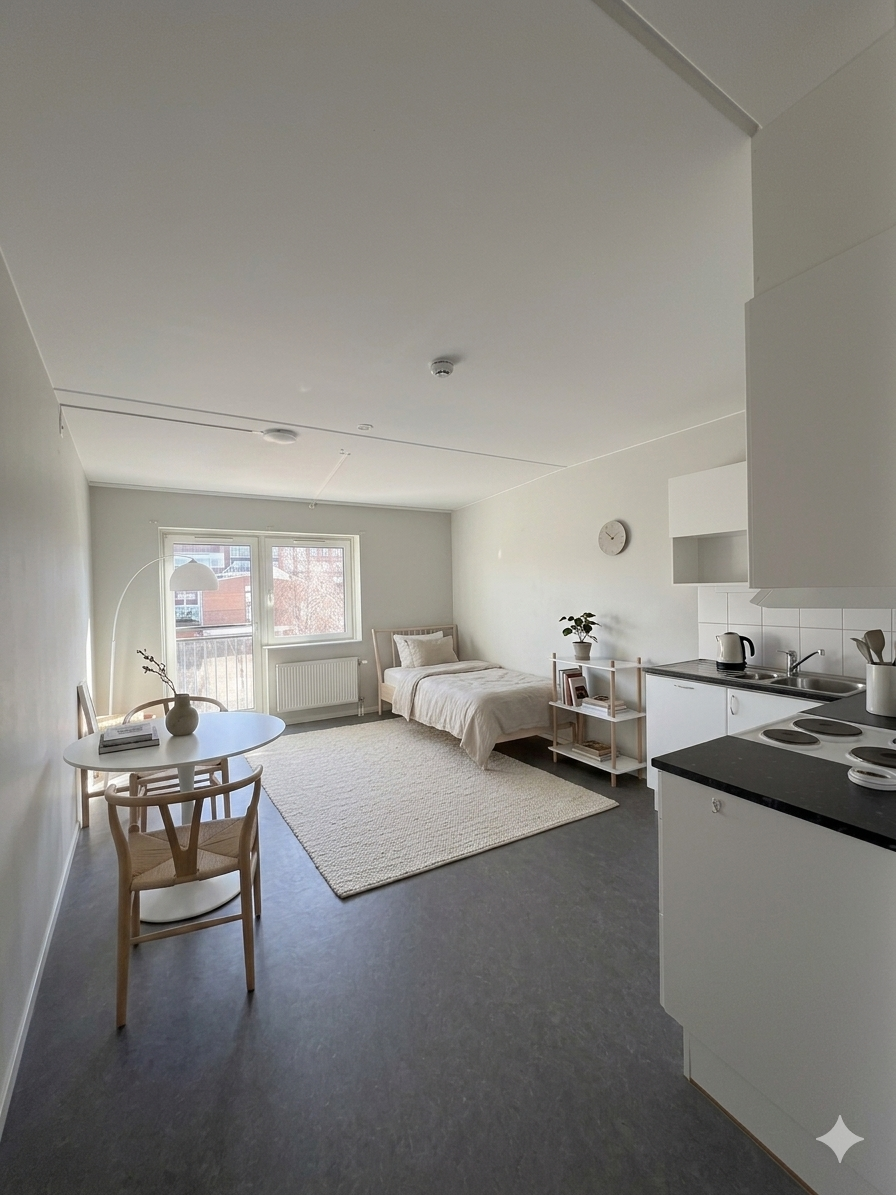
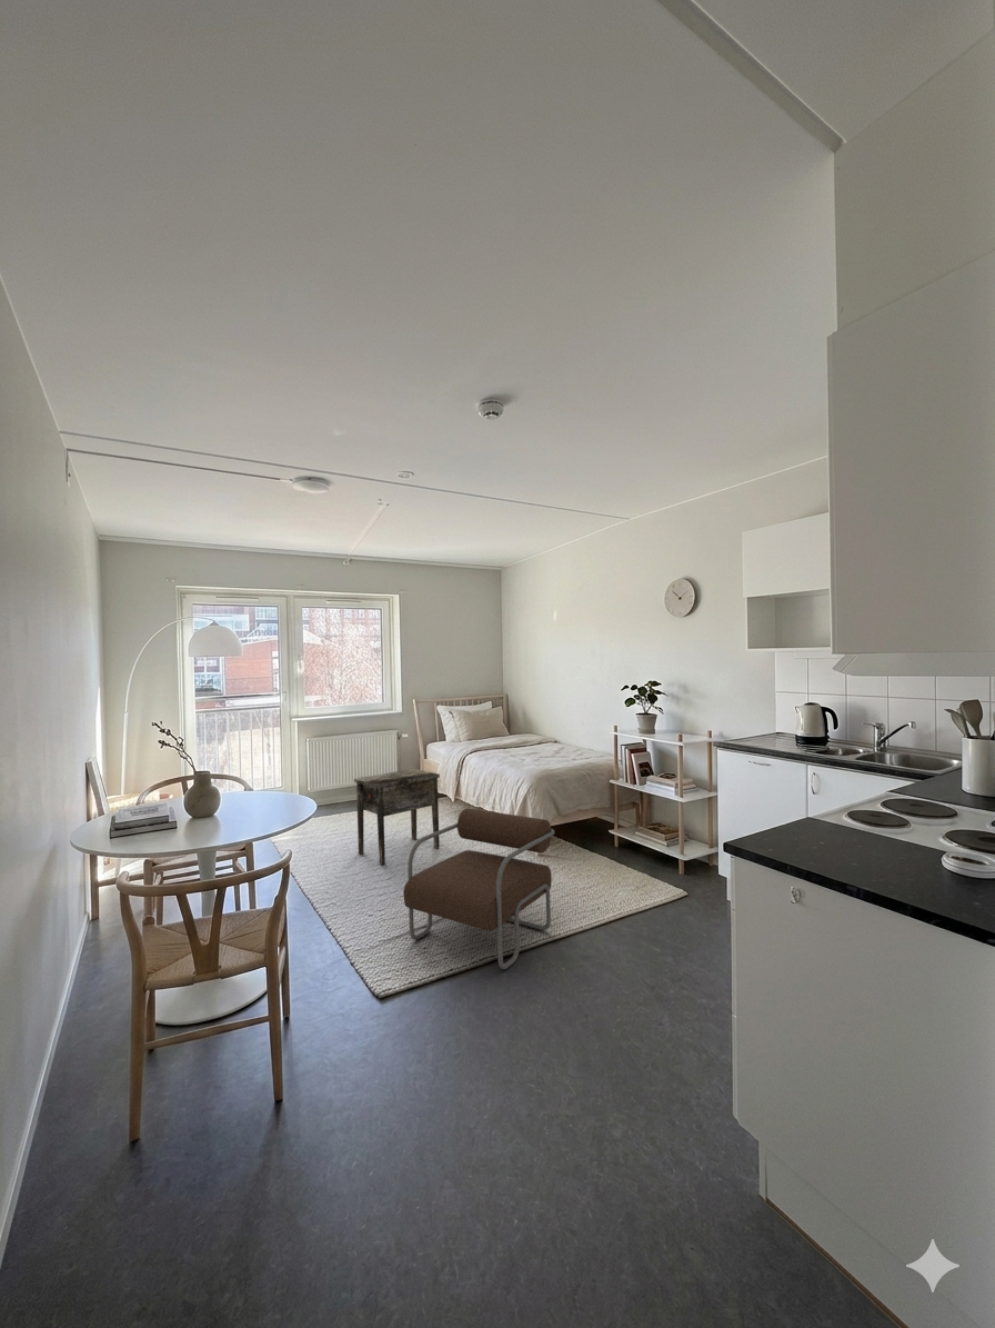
+ armchair (482, 879)
+ side table (398, 812)
